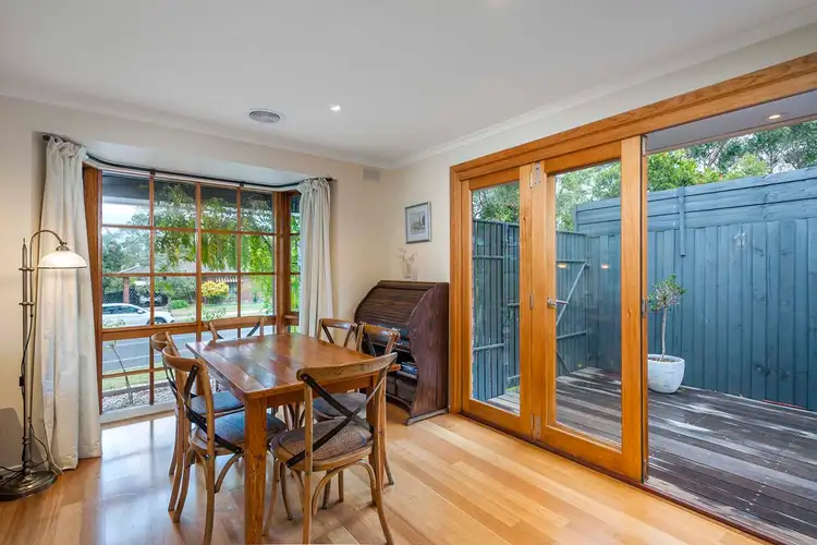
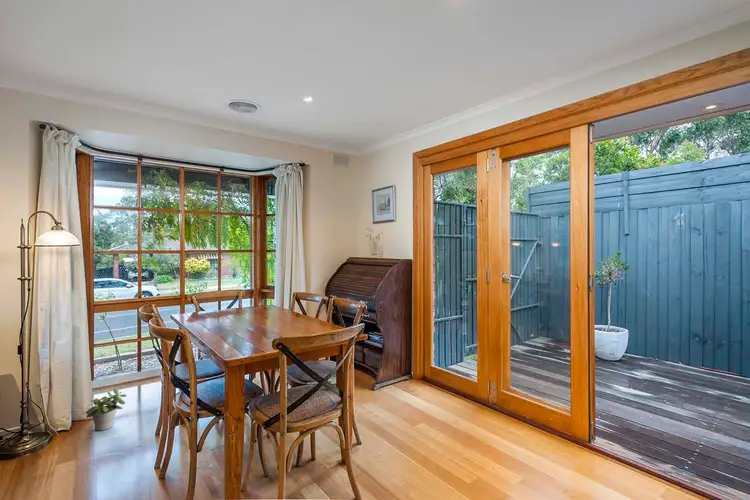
+ potted plant (107, 410)
